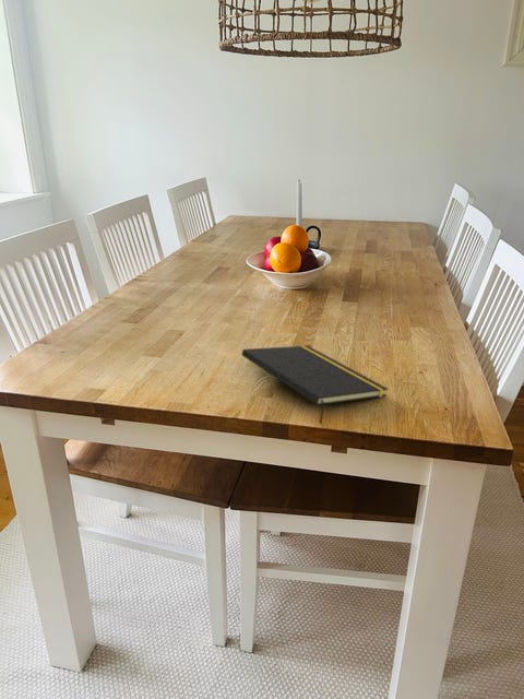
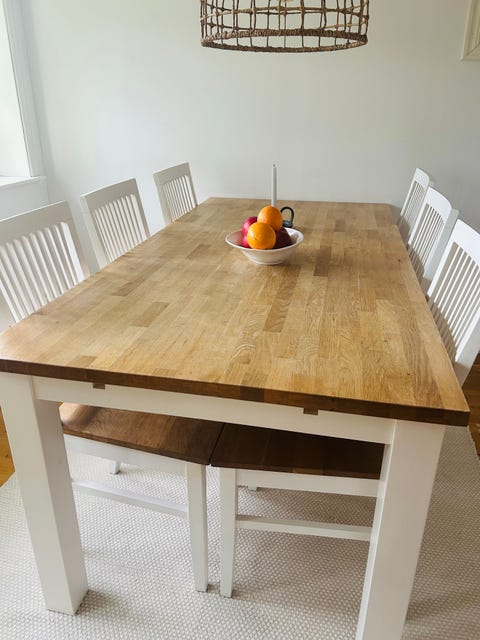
- notepad (311, 371)
